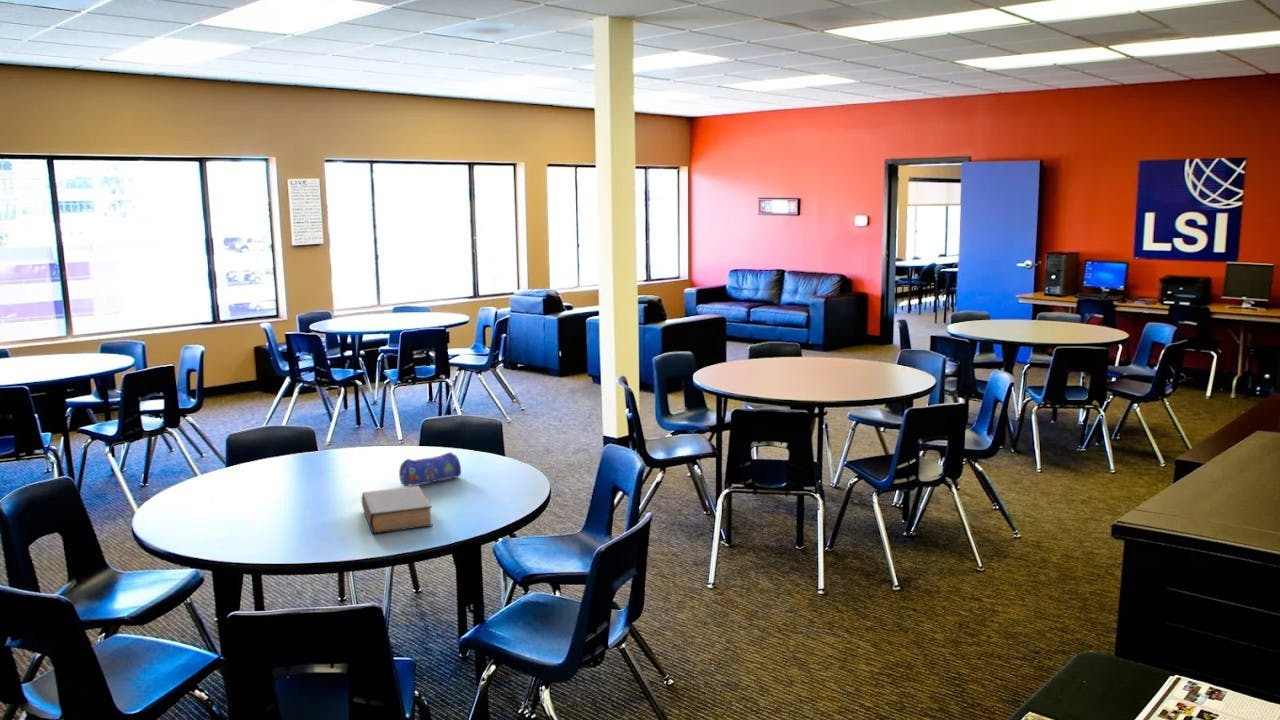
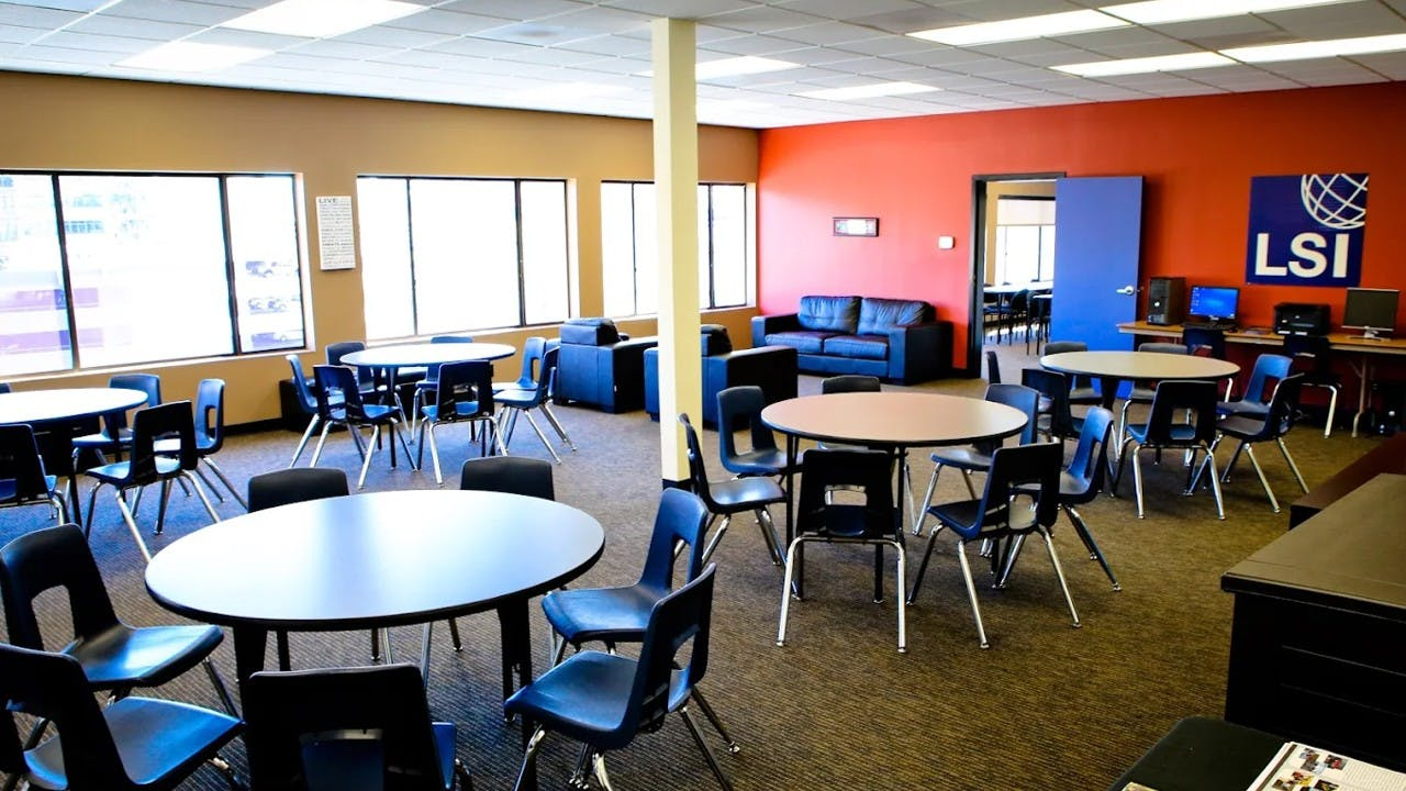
- book (395, 508)
- pencil case (429, 468)
